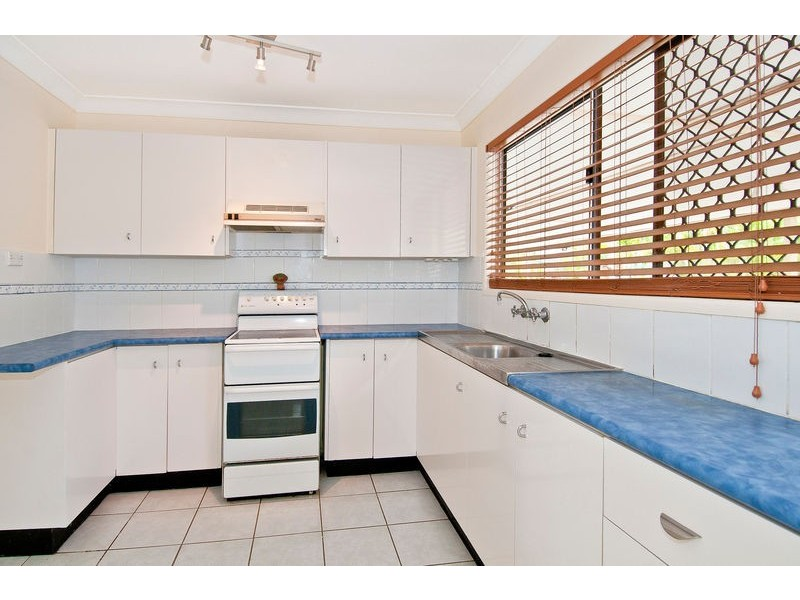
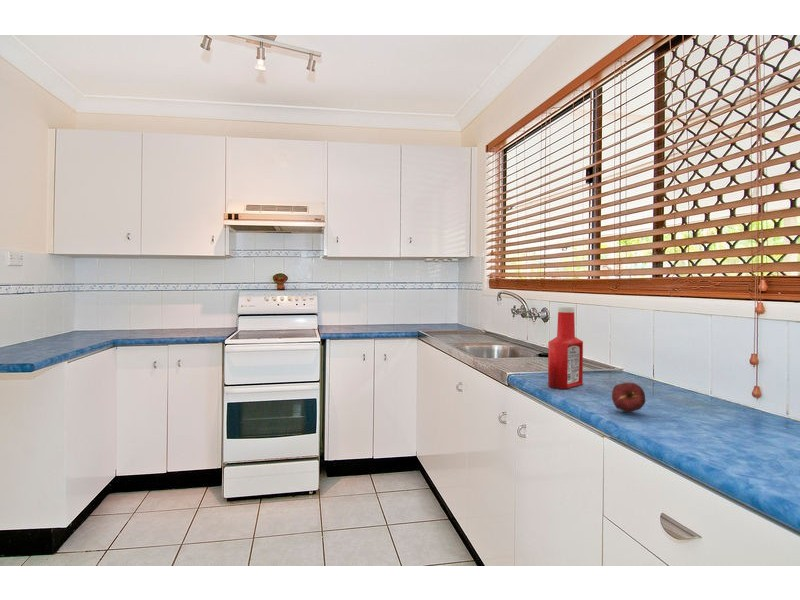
+ apple (627, 396)
+ soap bottle (565, 346)
